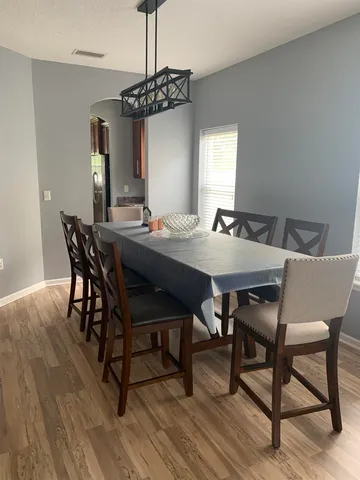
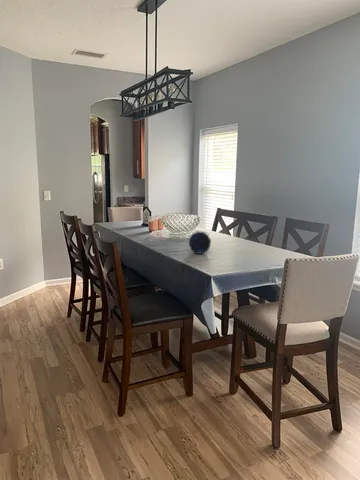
+ decorative orb (199, 242)
